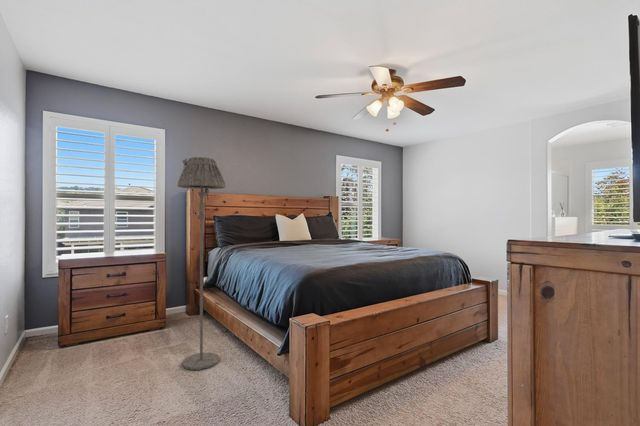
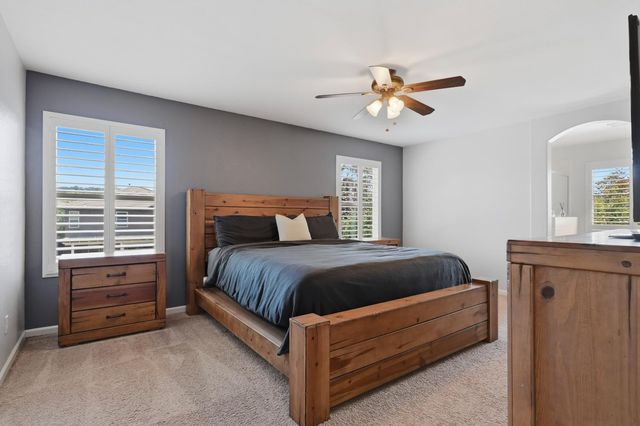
- floor lamp (201, 260)
